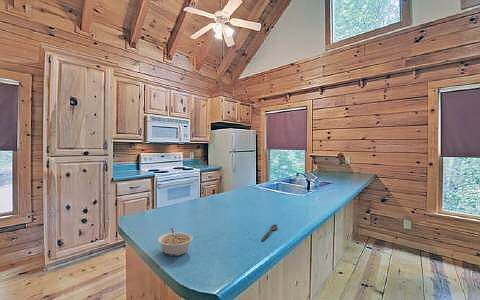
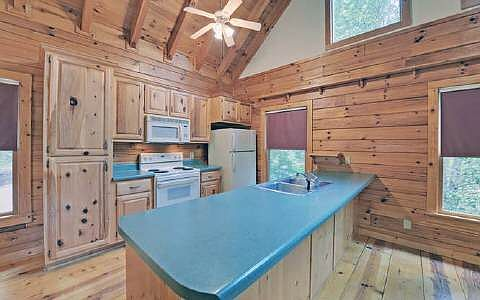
- spoon (269, 231)
- legume (174, 242)
